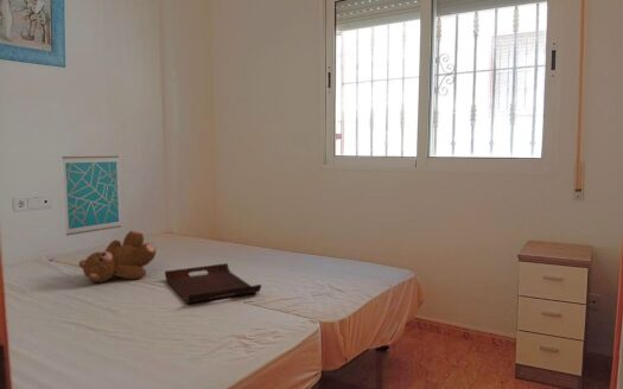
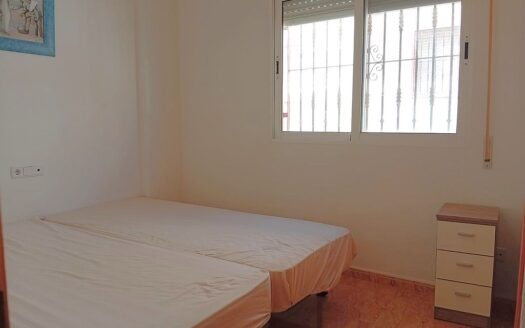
- wall art (93, 193)
- teddy bear (115, 256)
- serving tray (210, 281)
